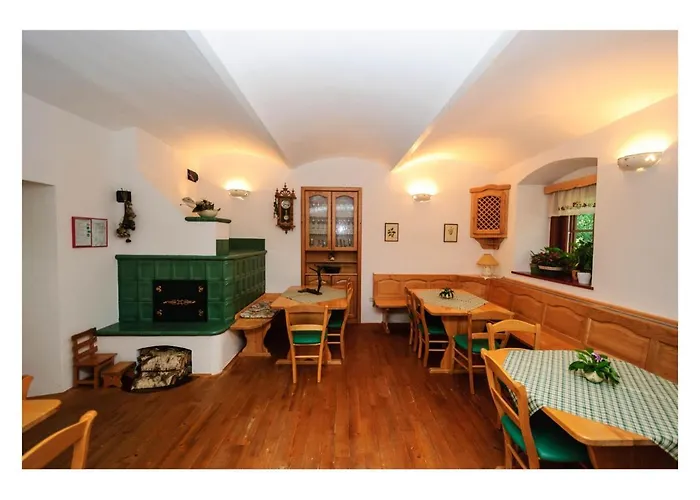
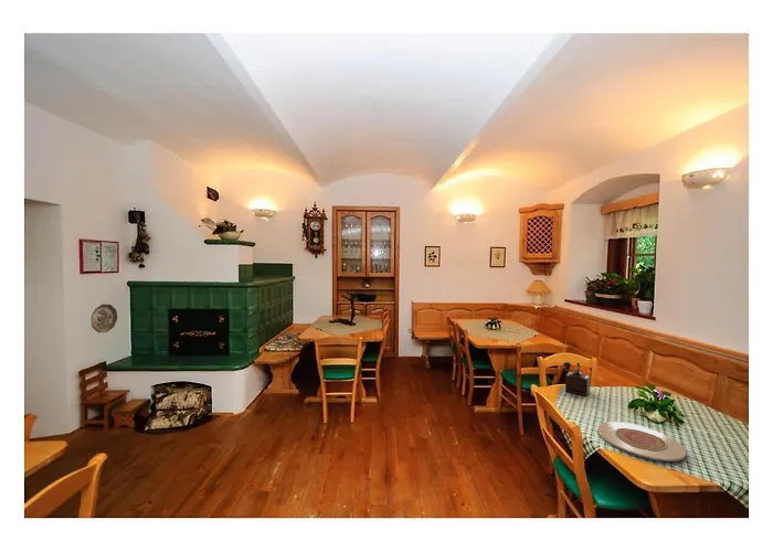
+ decorative plate (103, 318)
+ plate (638, 438)
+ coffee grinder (575, 376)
